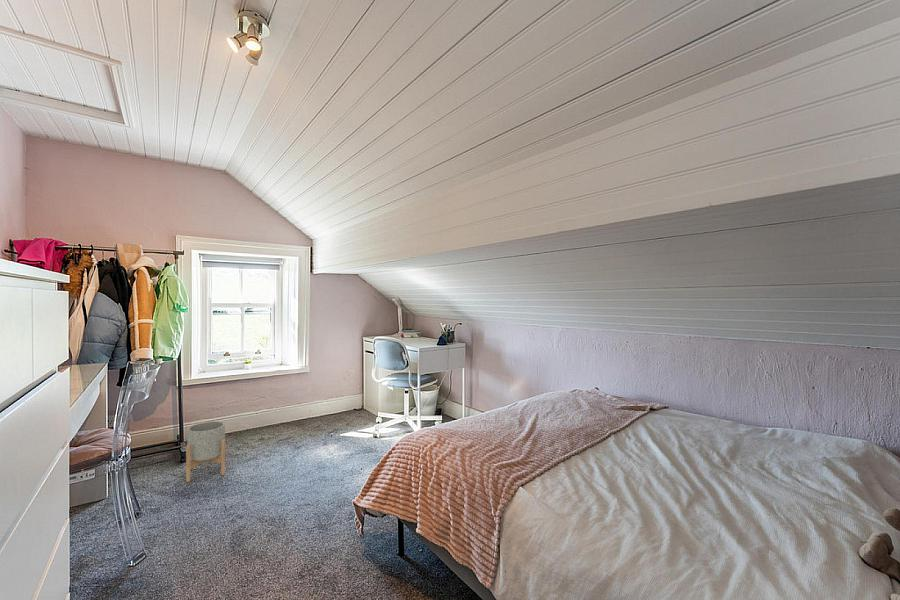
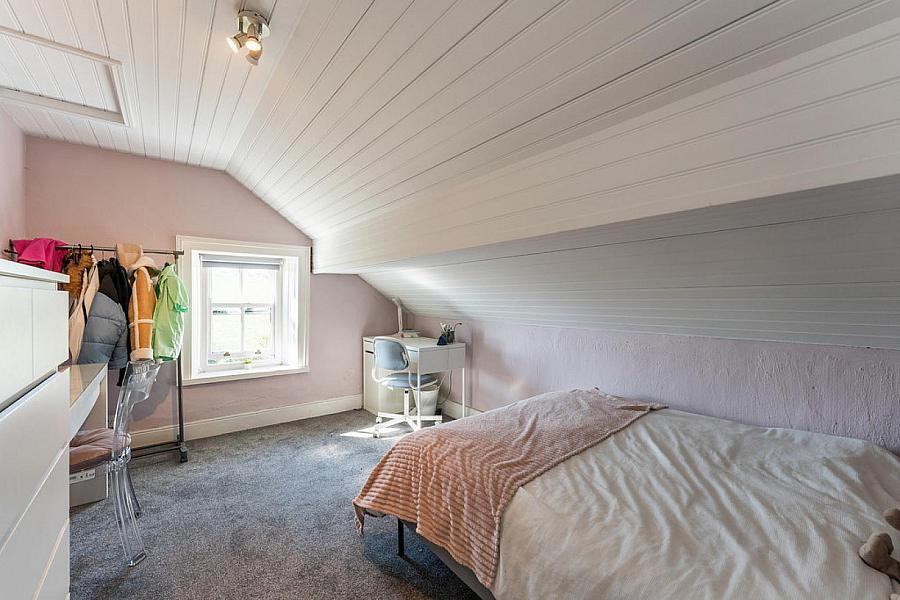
- planter (206, 449)
